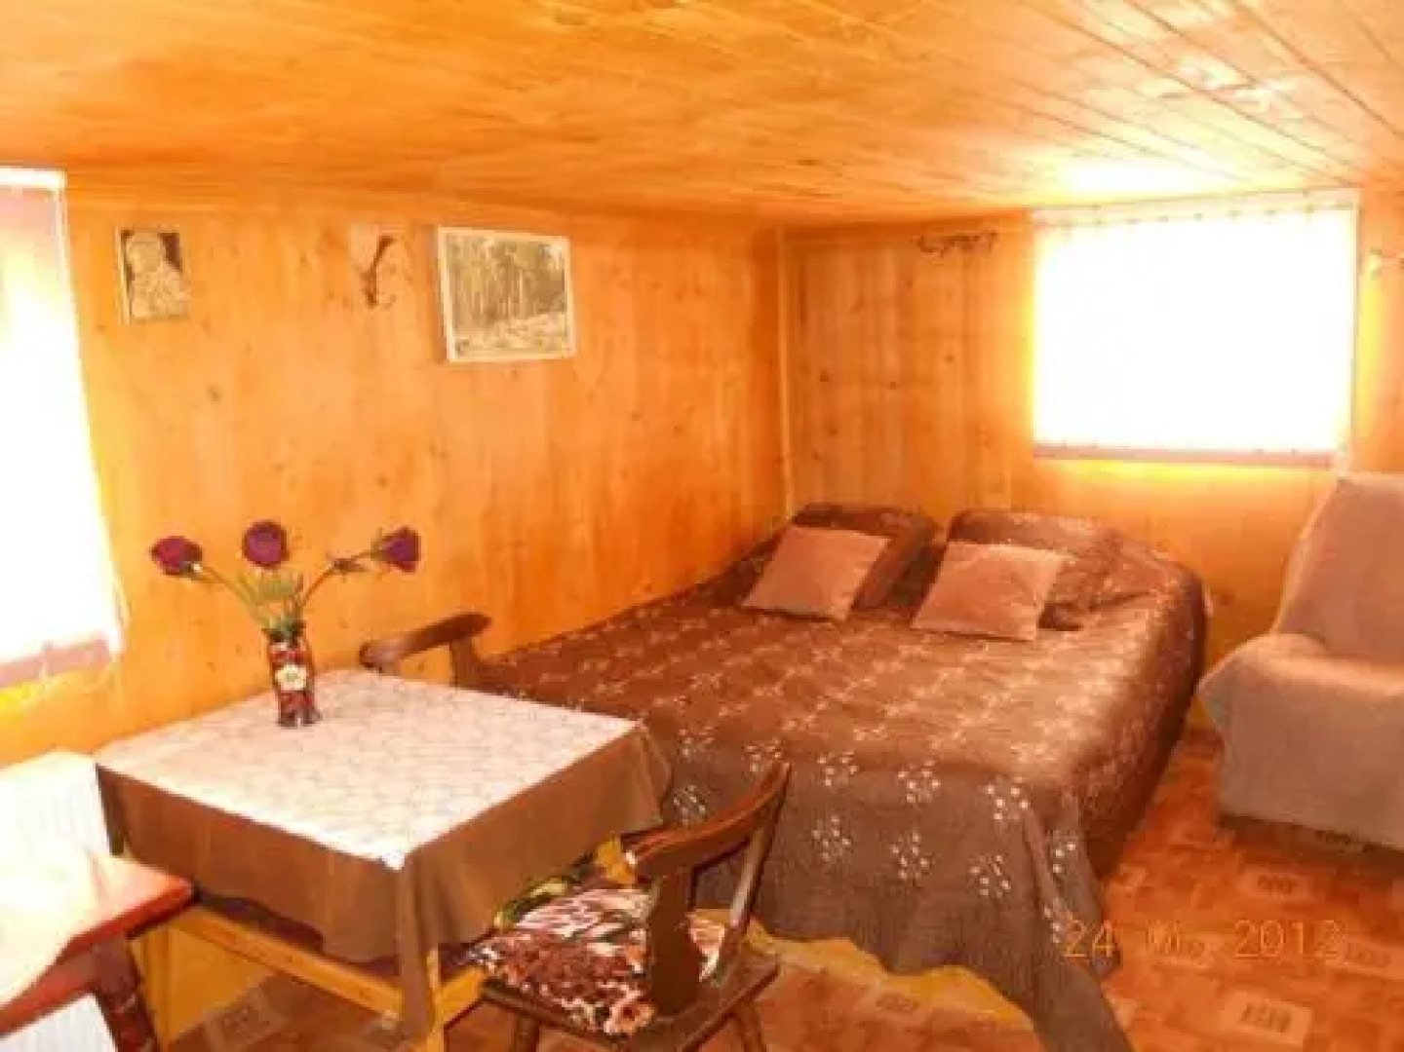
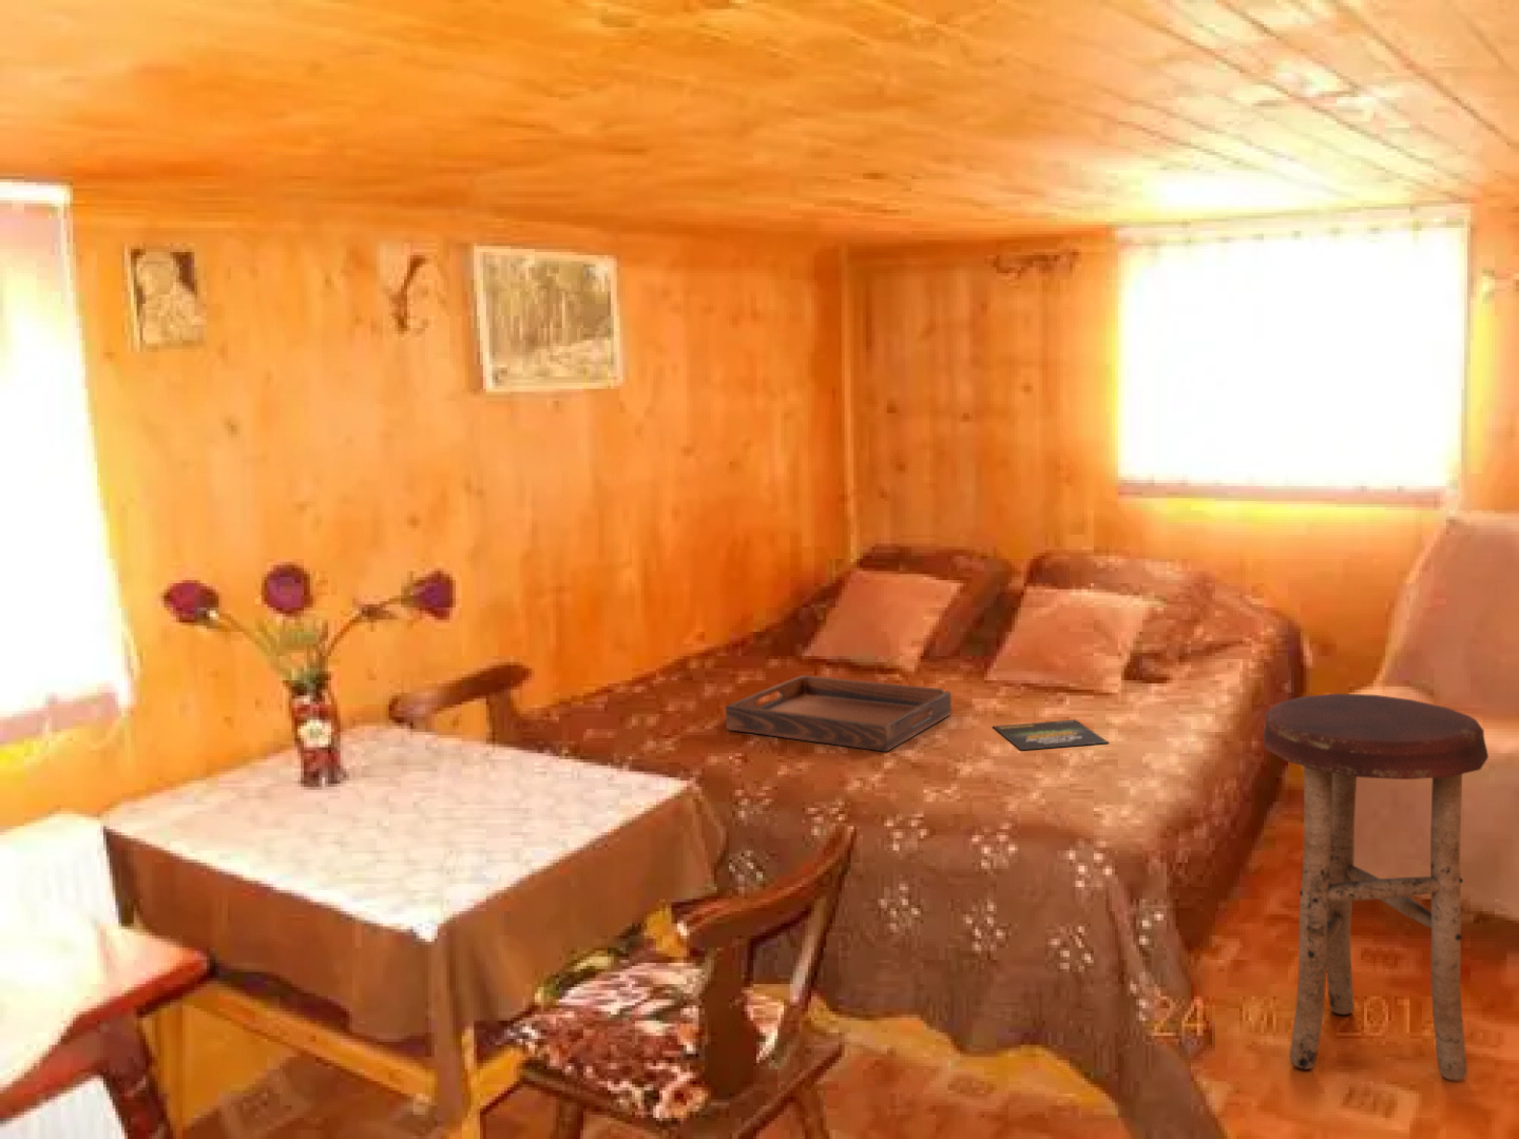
+ stool (1367, 884)
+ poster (1049, 735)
+ serving tray (841, 708)
